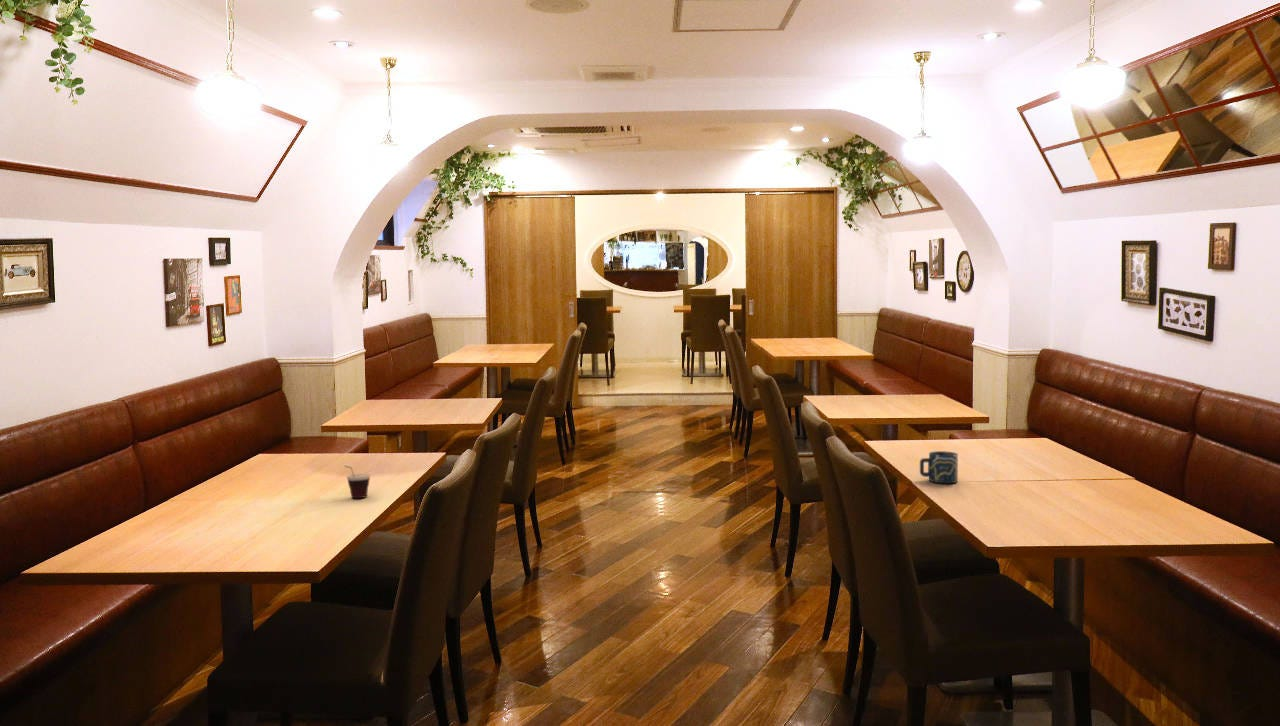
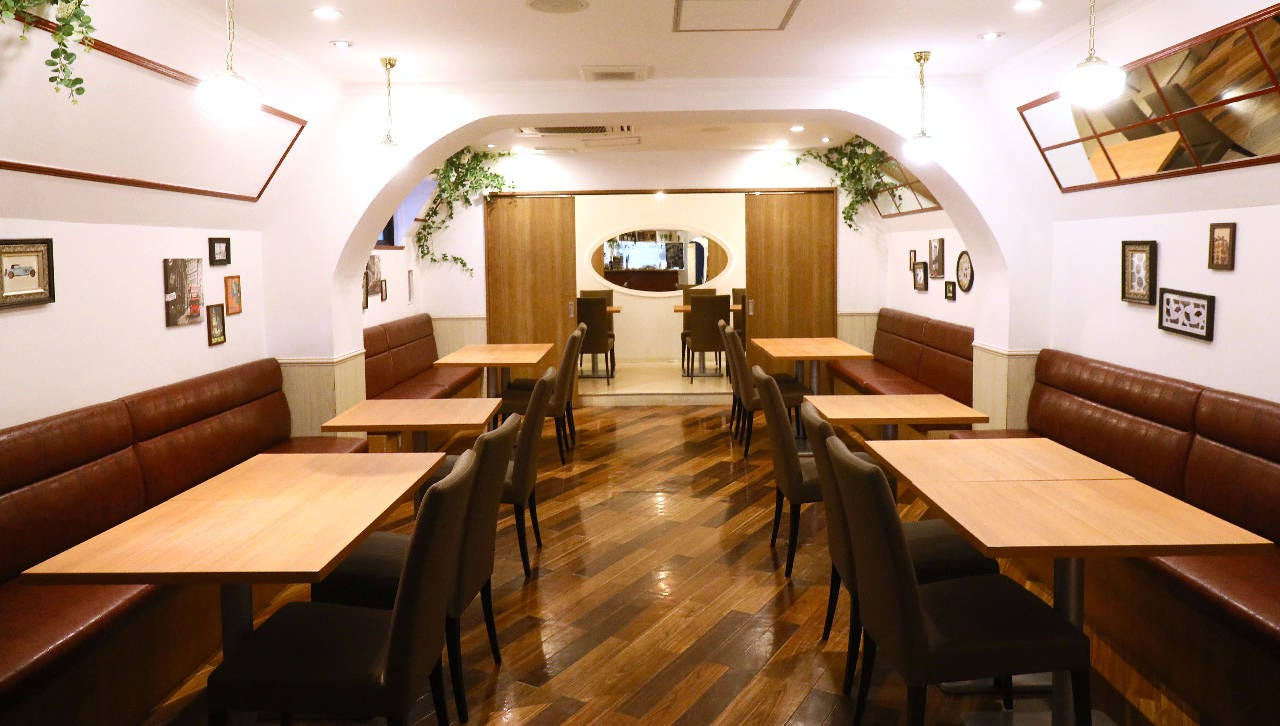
- cup (354, 480)
- cup (938, 467)
